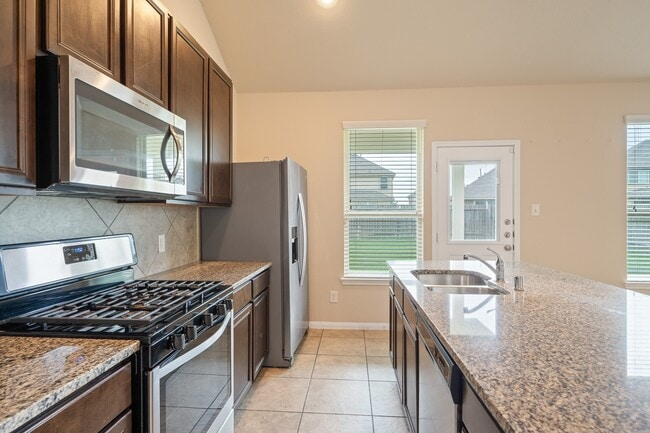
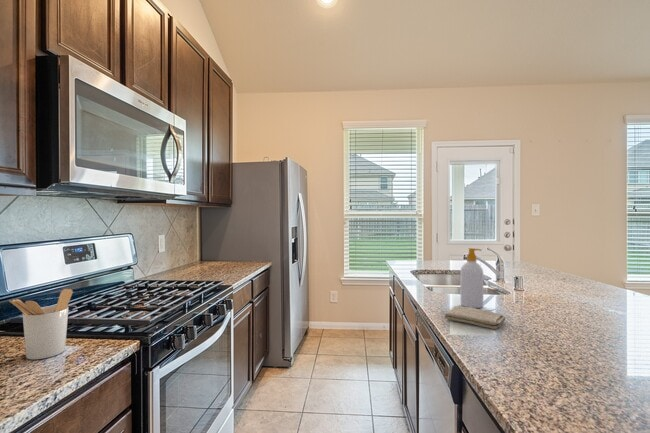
+ soap bottle (472, 276)
+ washcloth (474, 316)
+ utensil holder (39, 324)
